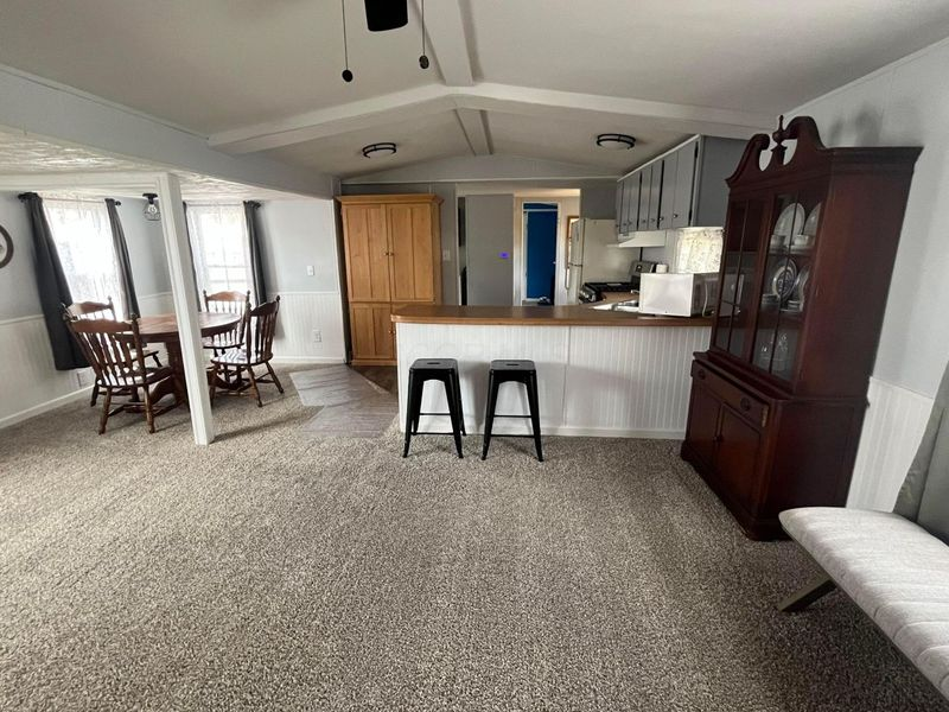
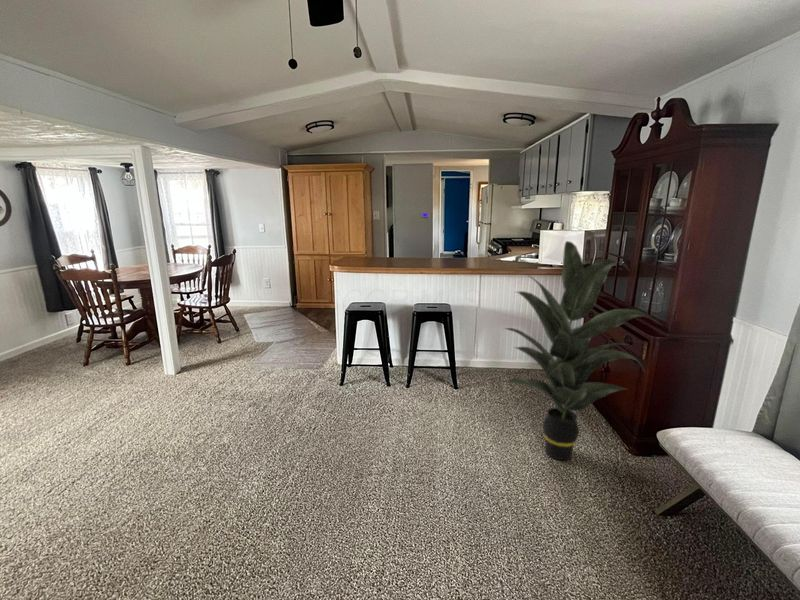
+ indoor plant (570, 351)
